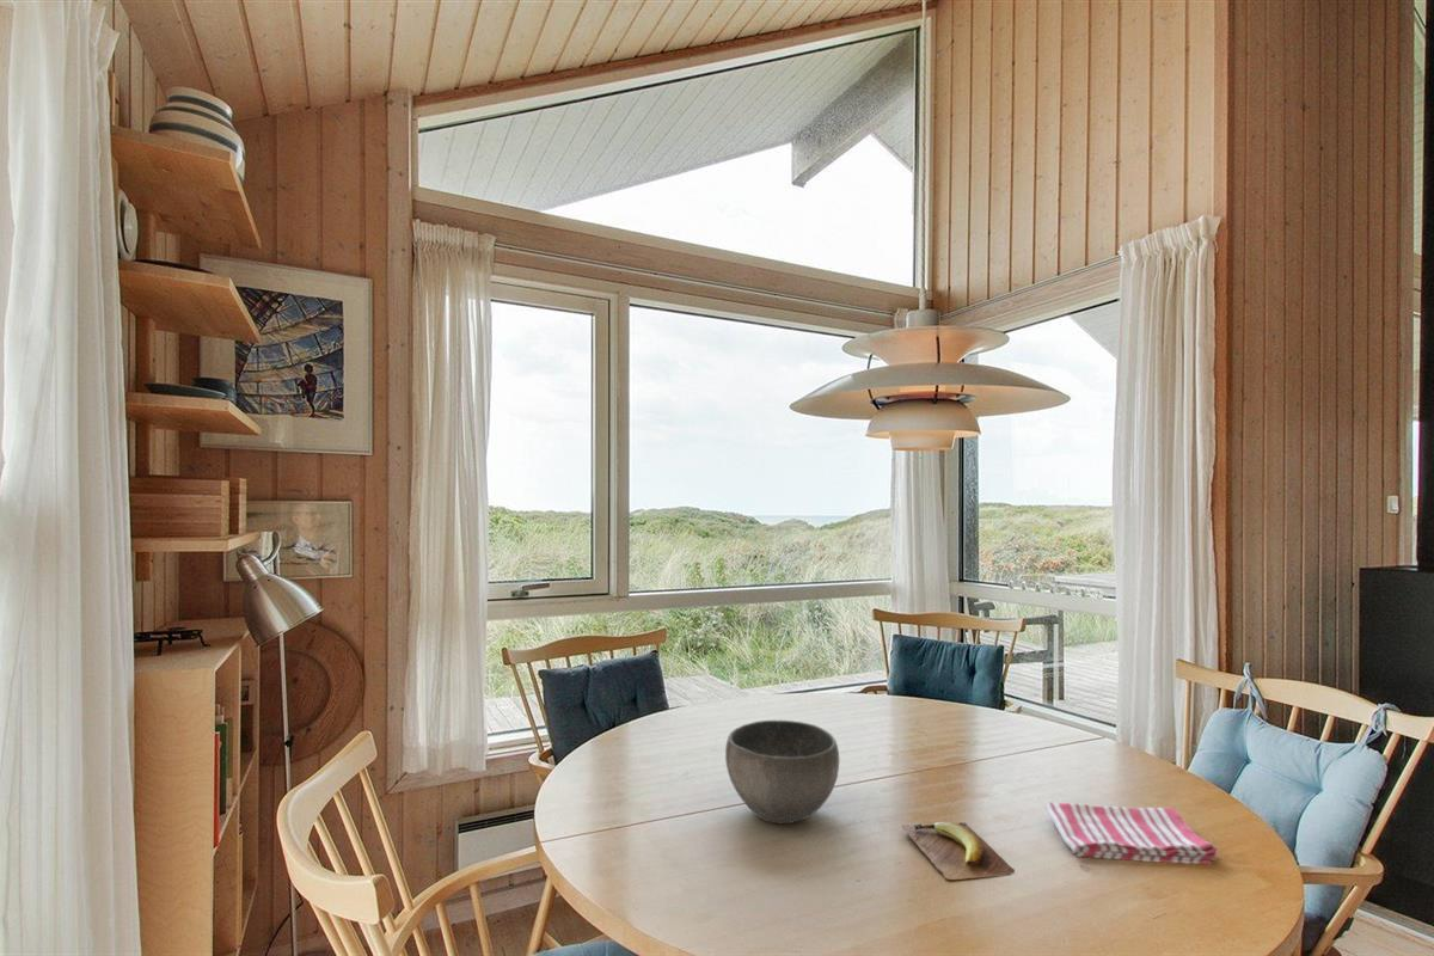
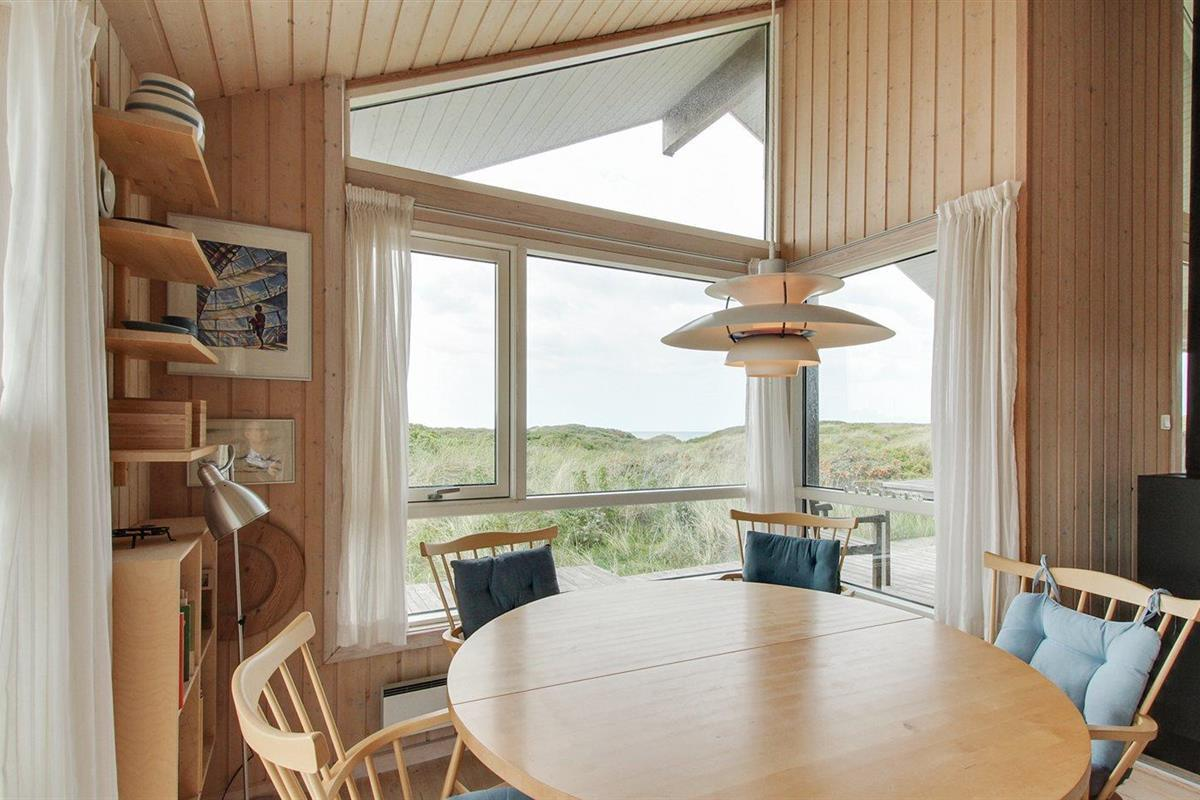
- dish towel (1124, 828)
- bowl (782, 774)
- banana (956, 842)
